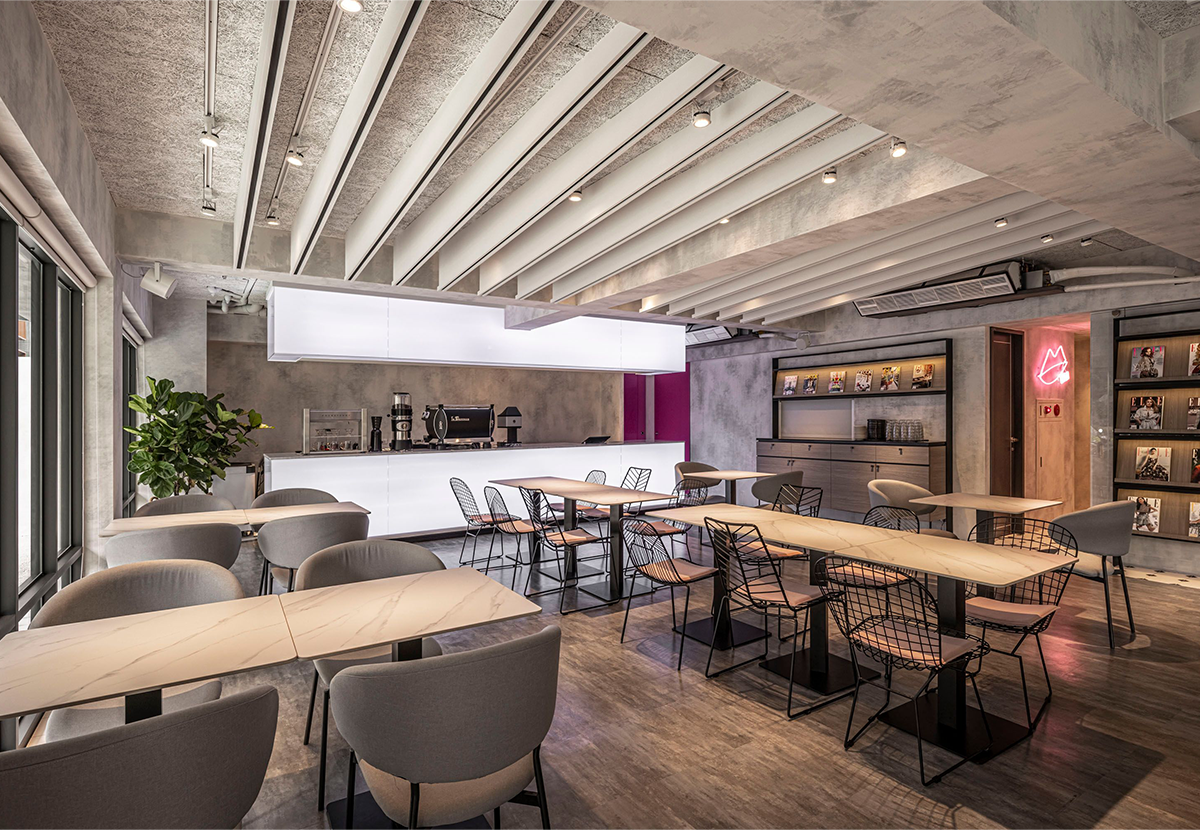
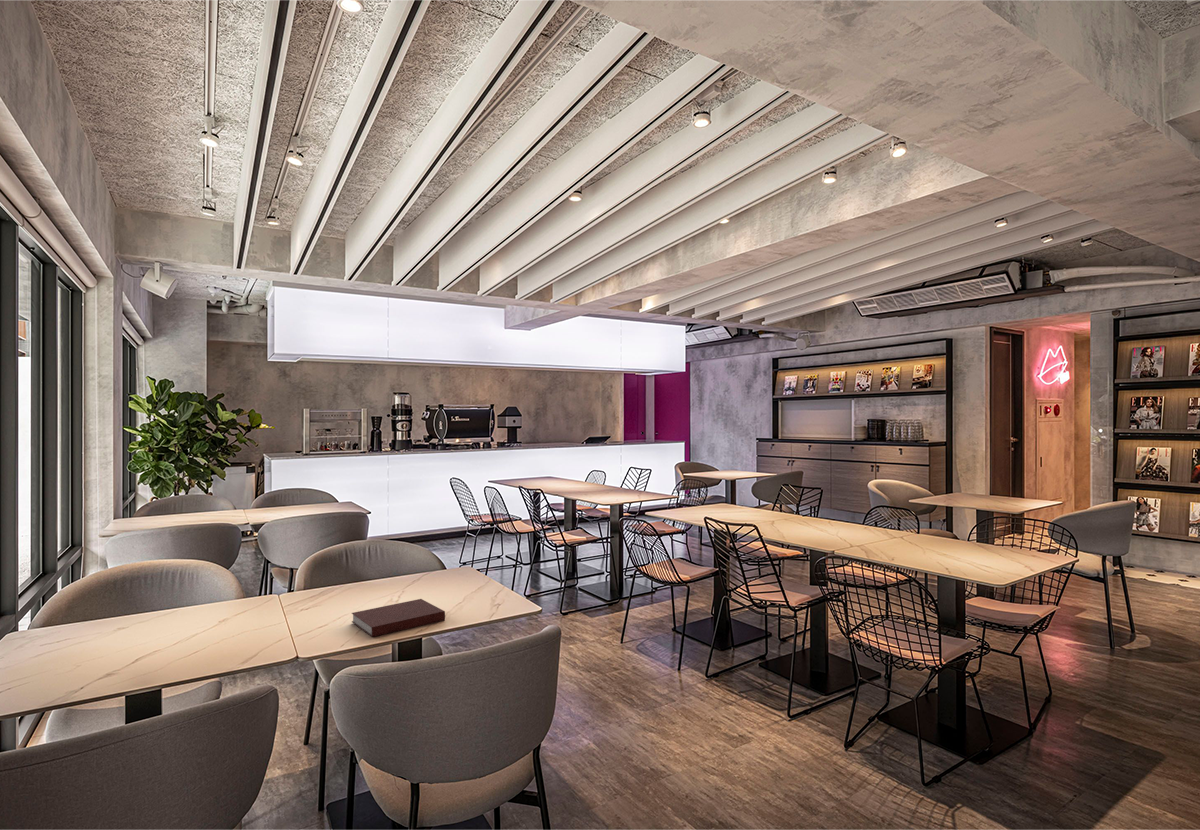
+ notebook (398, 616)
